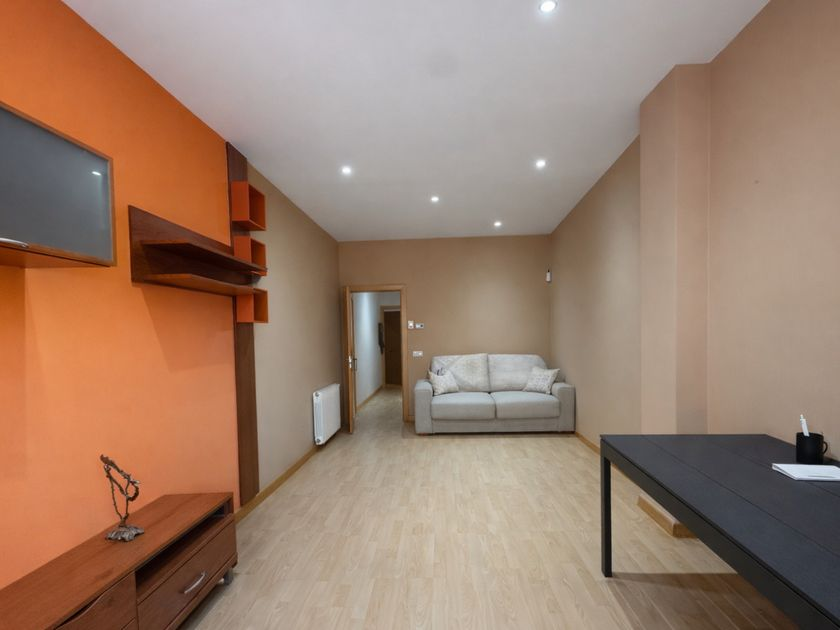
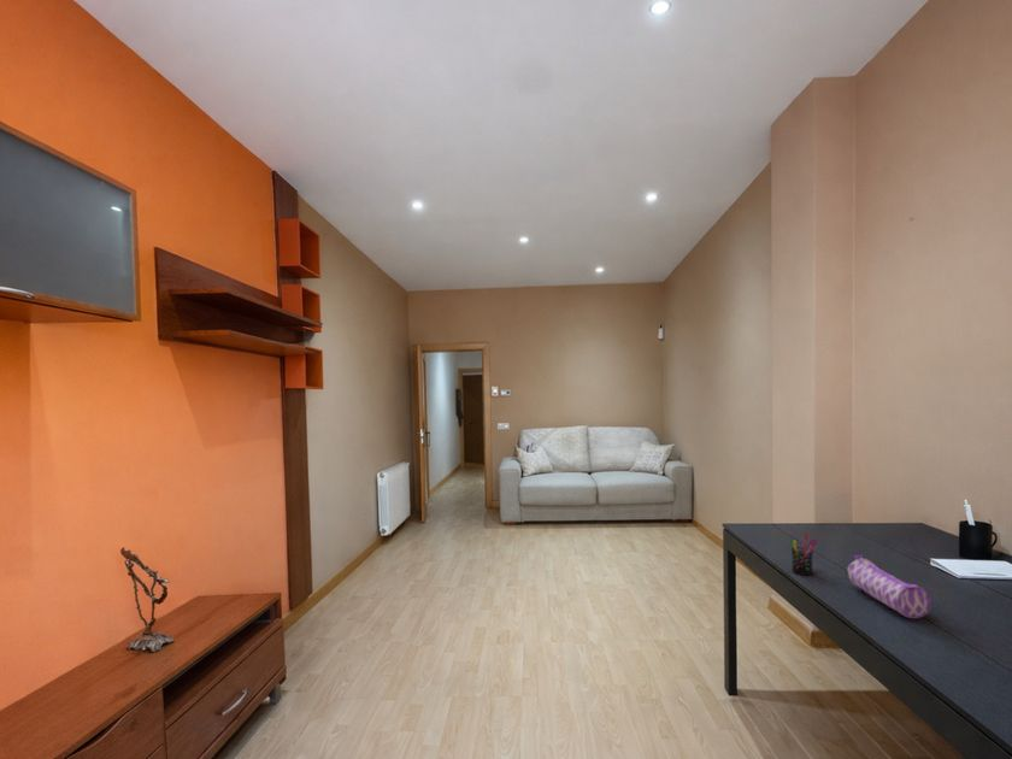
+ pencil case (886, 584)
+ pen holder (800, 553)
